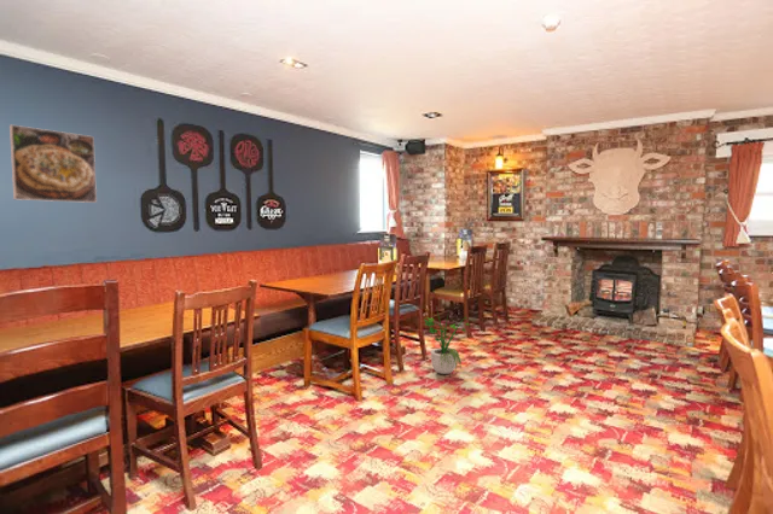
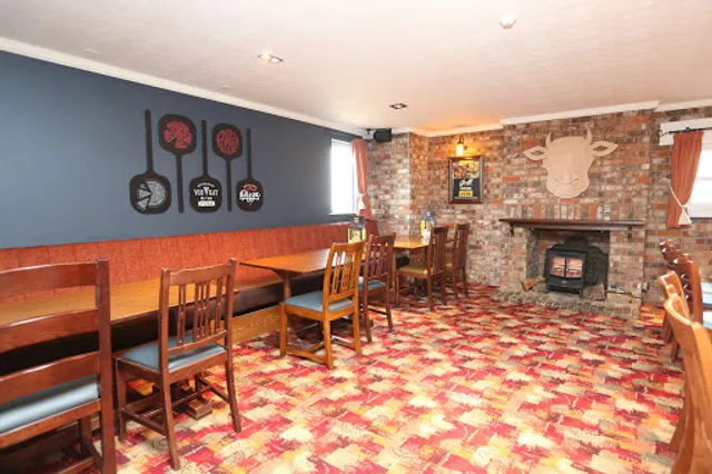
- potted plant (447, 337)
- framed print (56, 165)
